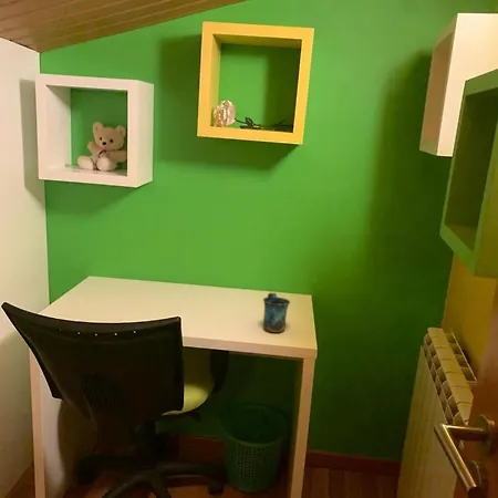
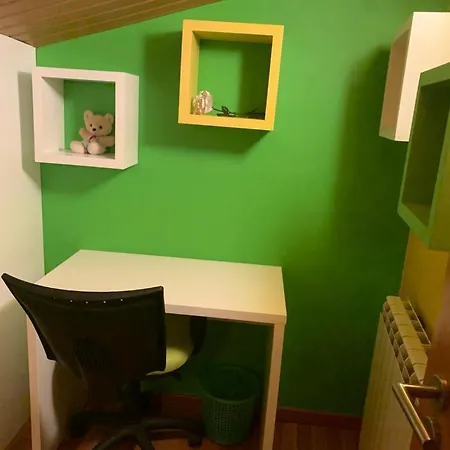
- mug (276, 312)
